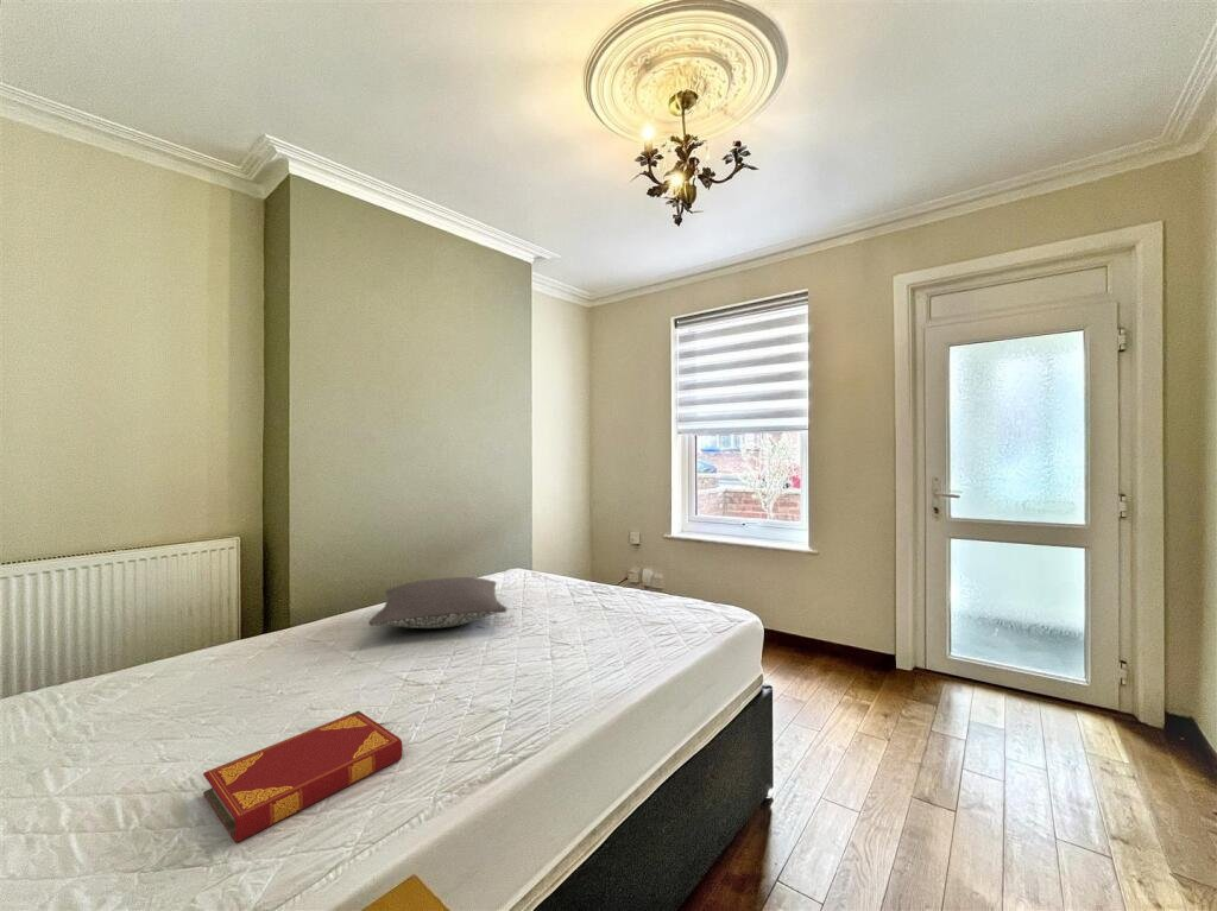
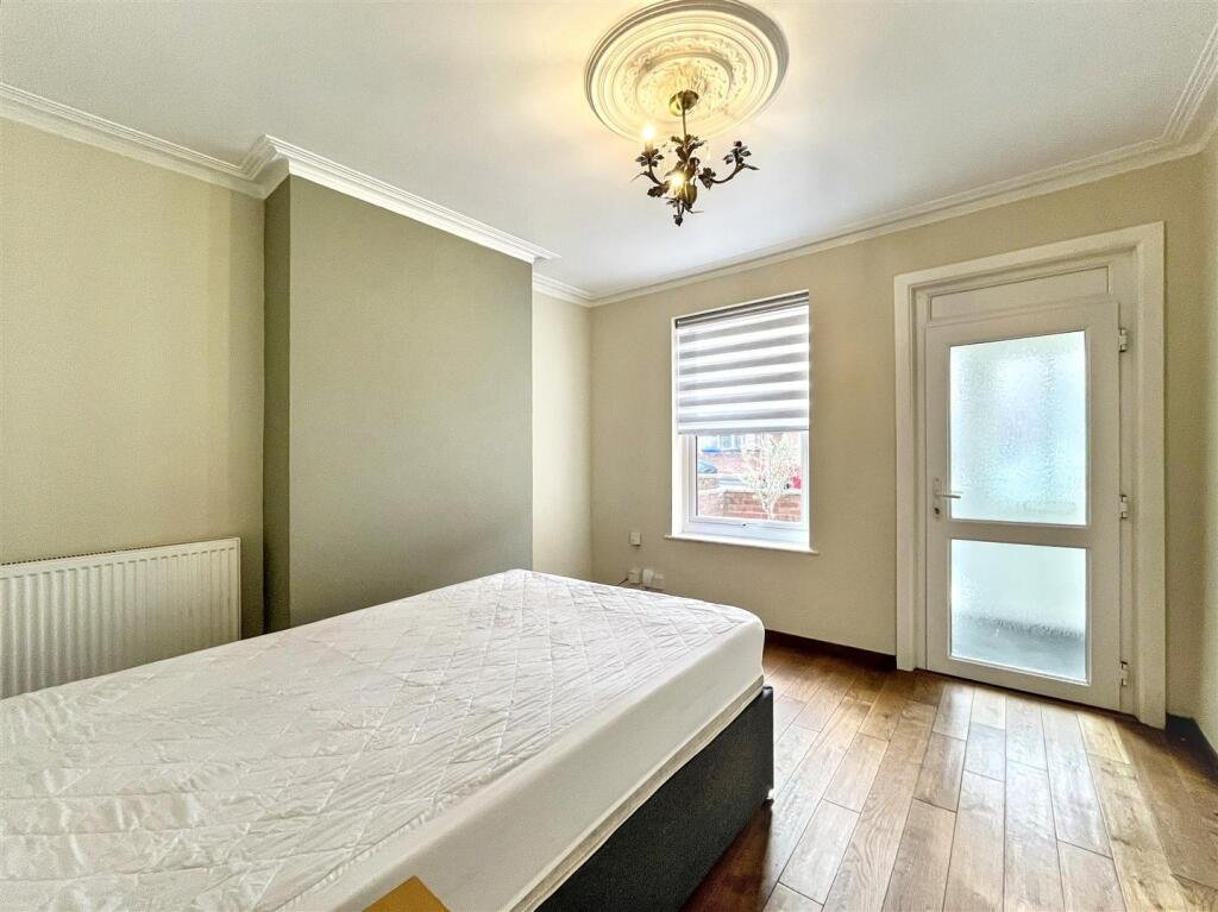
- hardback book (308, 765)
- pillow (441, 600)
